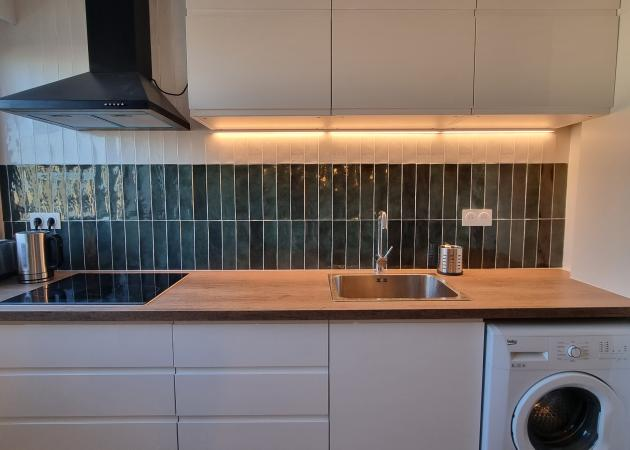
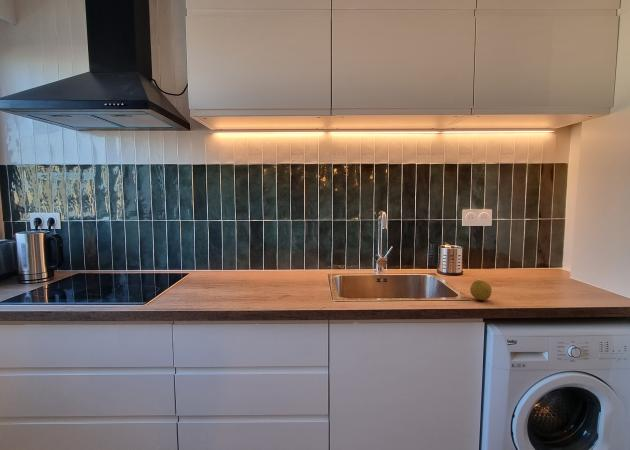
+ fruit (480, 290)
